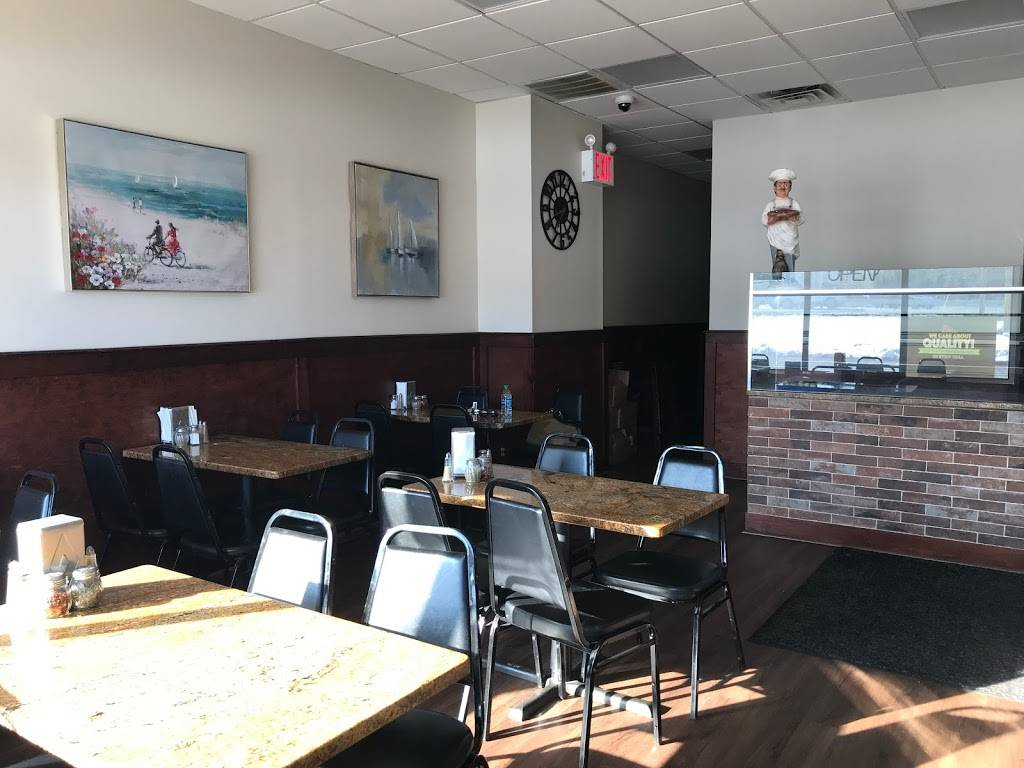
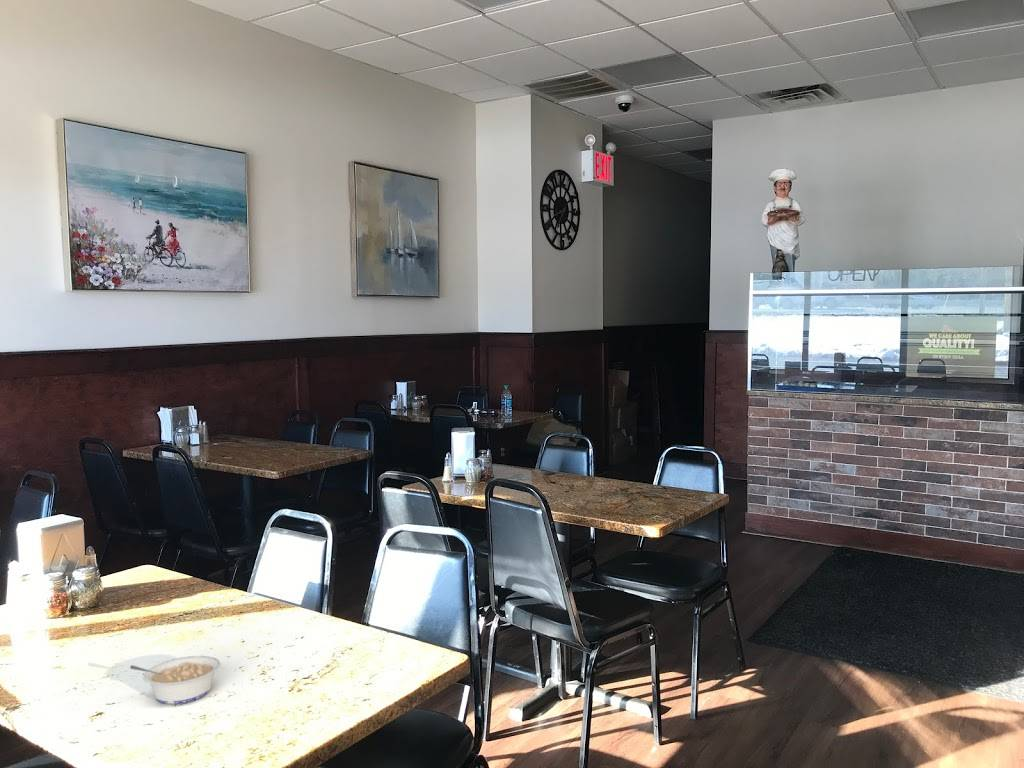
+ legume (179, 679)
